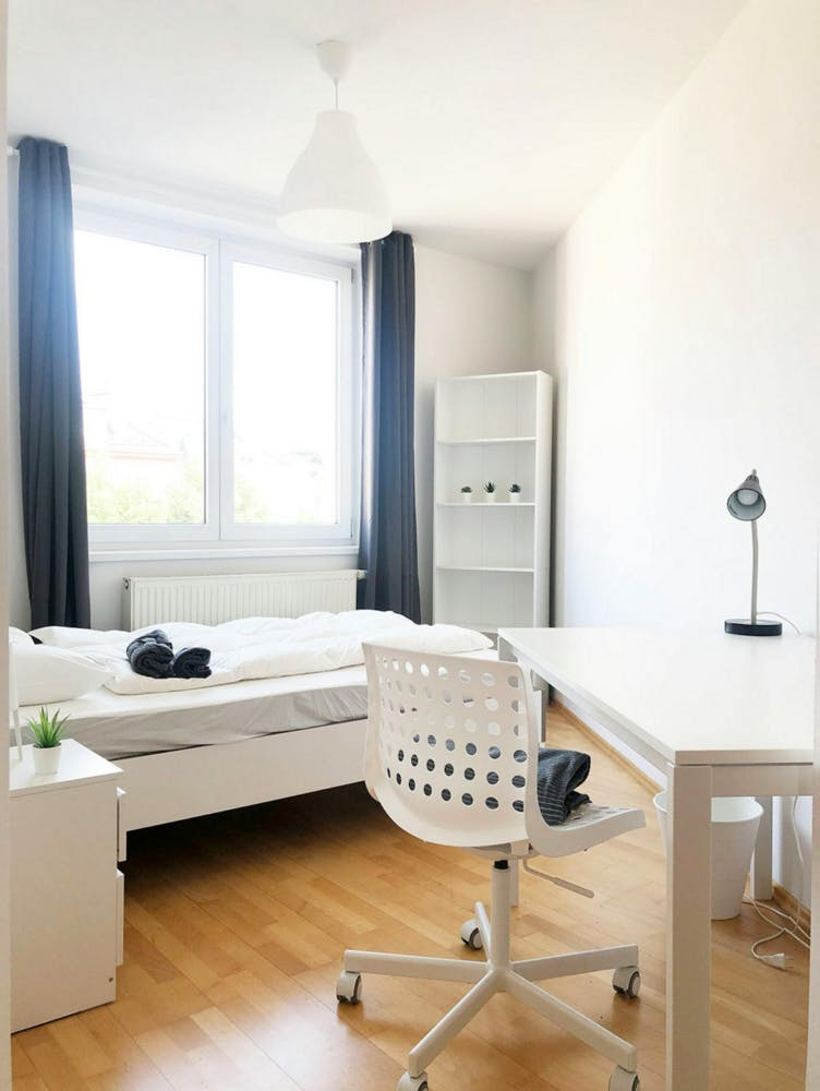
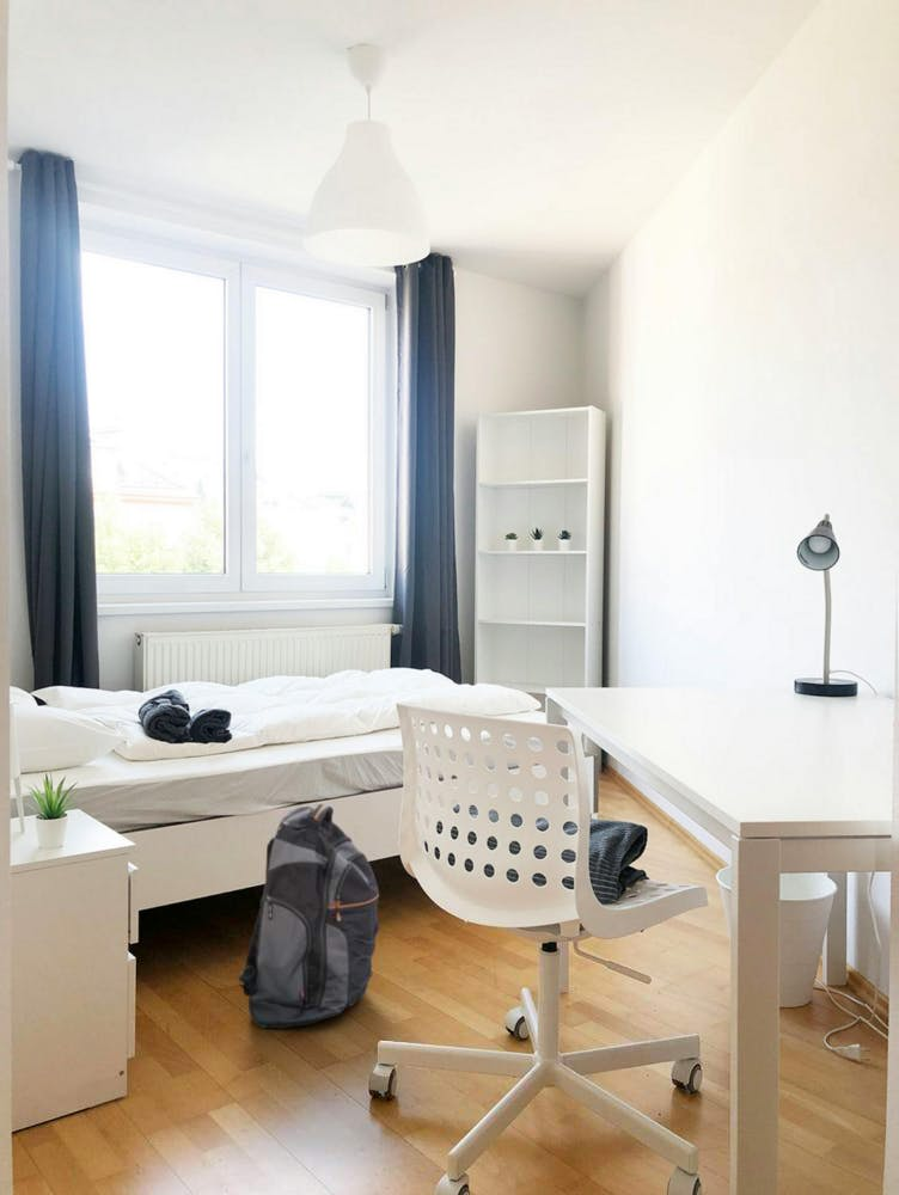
+ backpack (306, 902)
